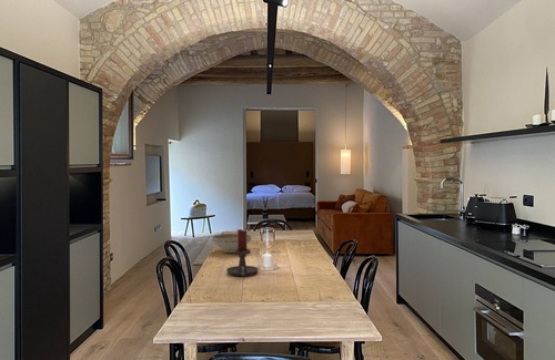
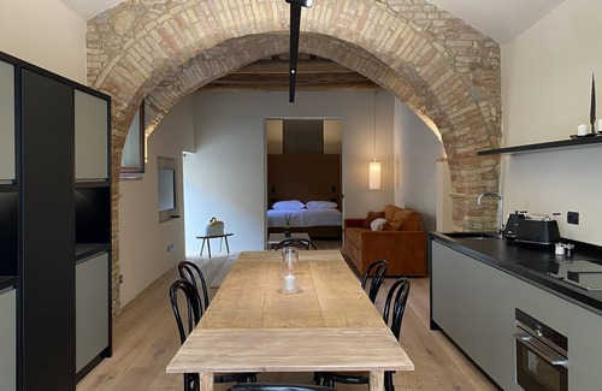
- decorative bowl (231, 244)
- candle holder (242, 251)
